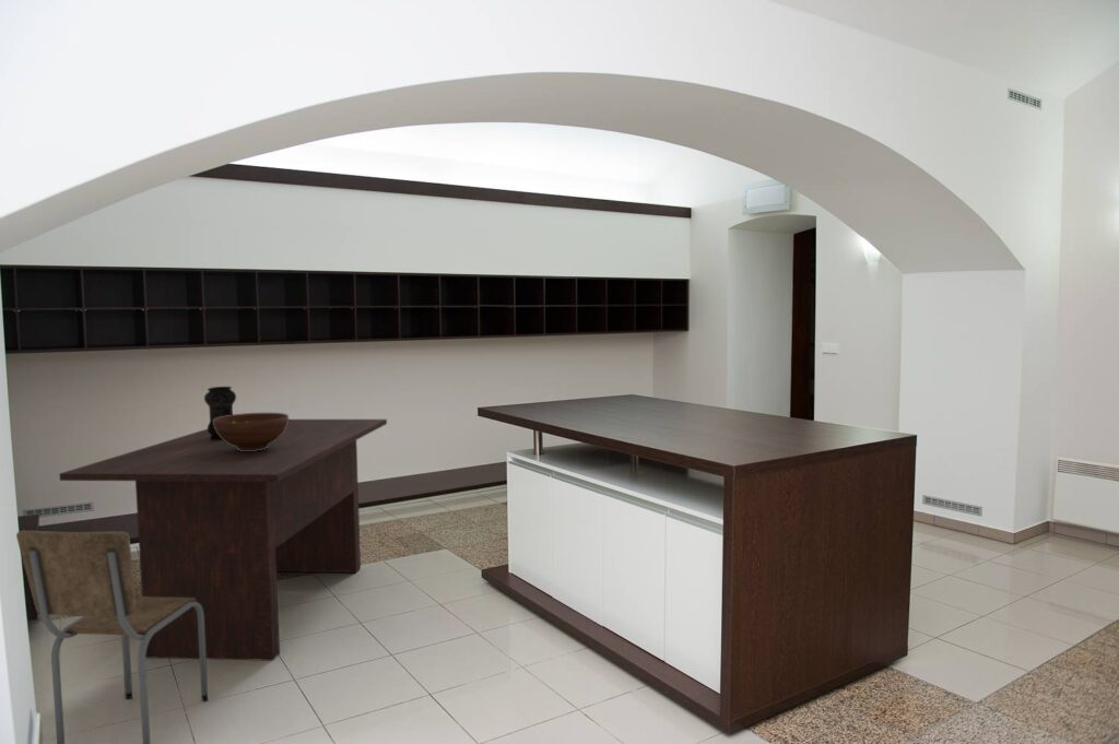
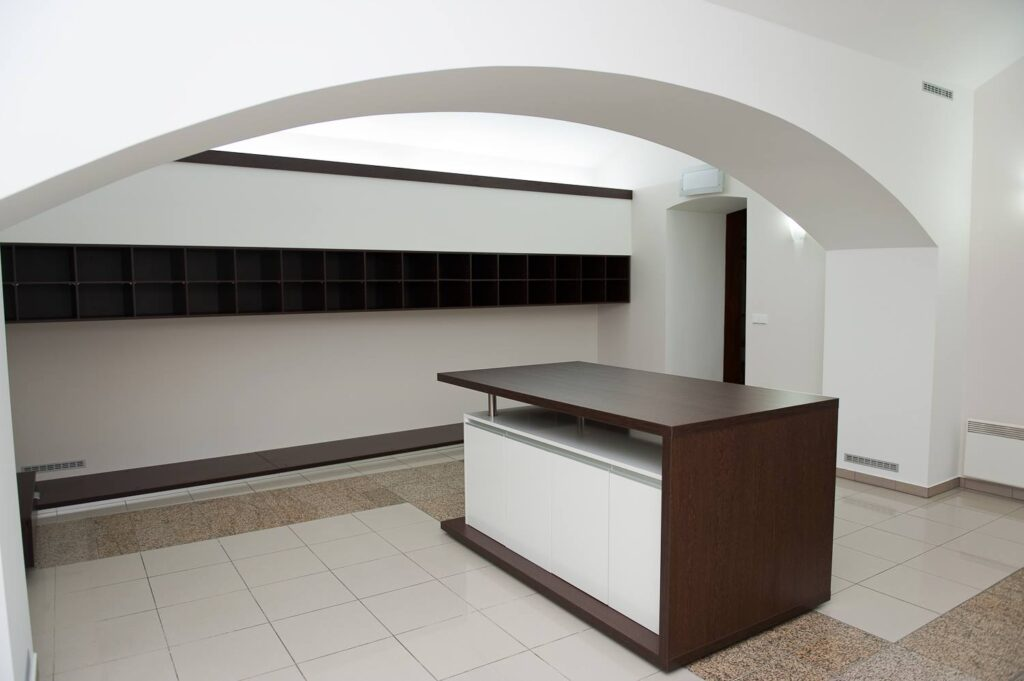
- dining chair (122, 623)
- vase (221, 412)
- fruit bowl (251, 433)
- dining table (258, 524)
